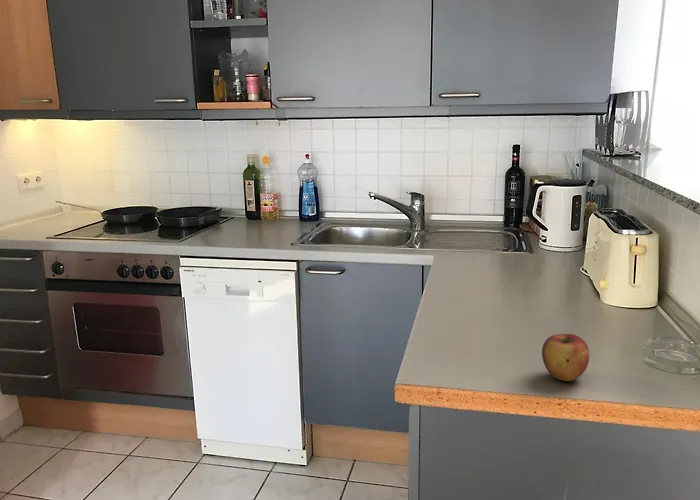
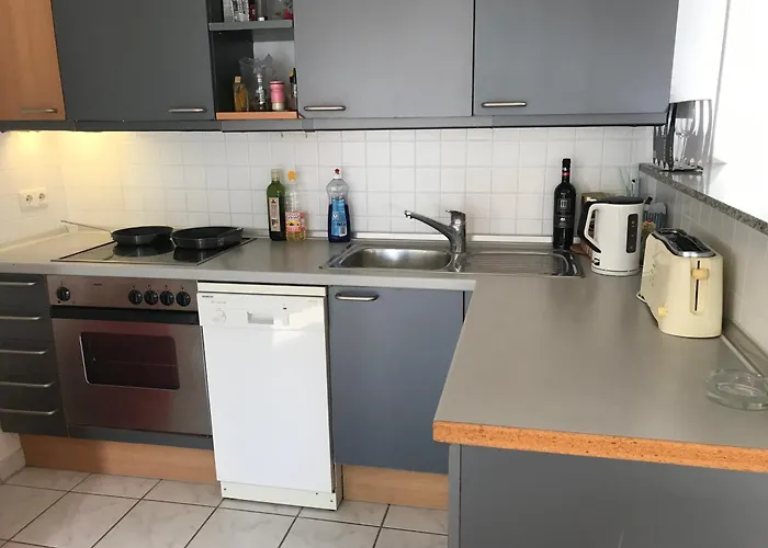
- apple (565, 357)
